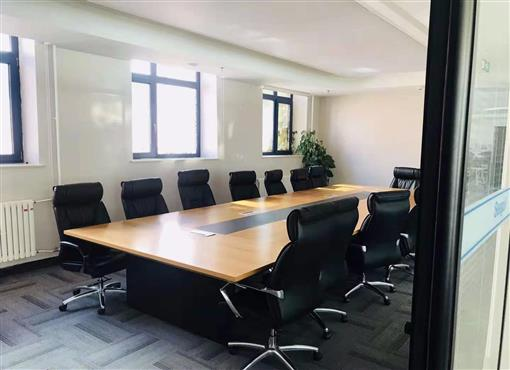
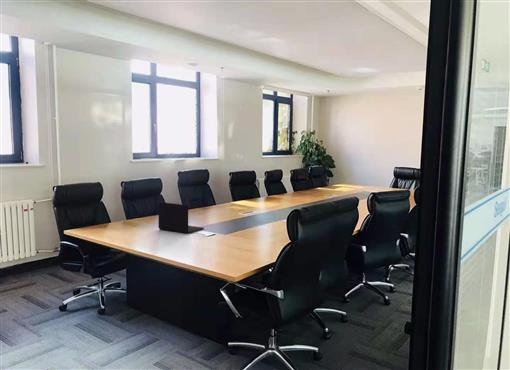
+ laptop (181, 215)
